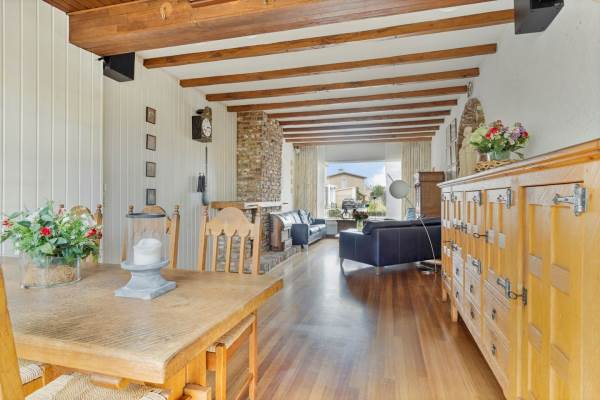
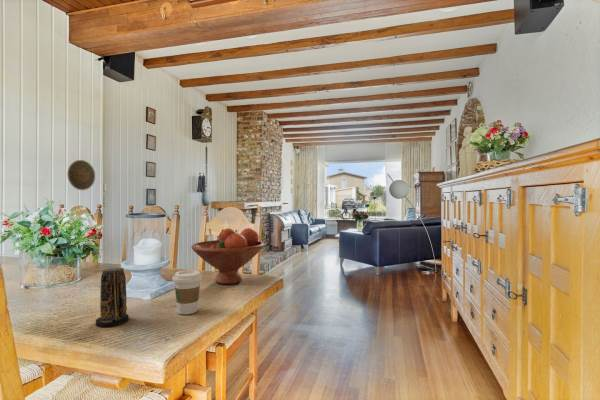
+ decorative plate (82, 175)
+ candle (112, 295)
+ fruit bowl (228, 255)
+ coffee cup (187, 291)
